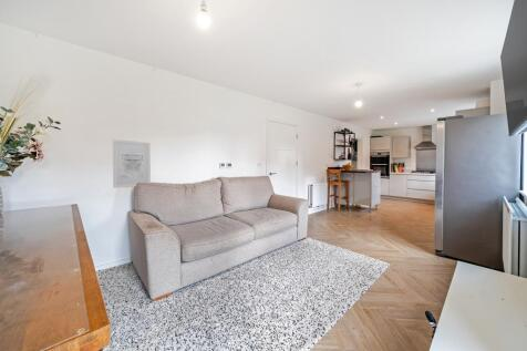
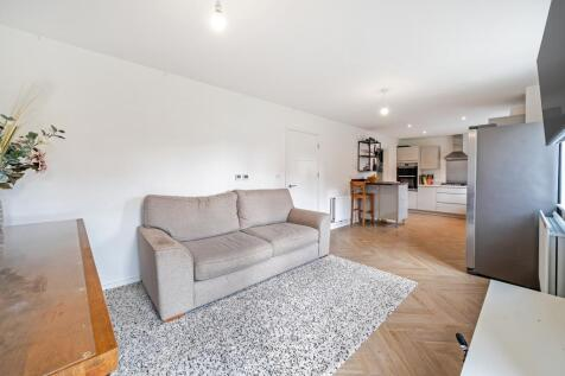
- wall art (132, 164)
